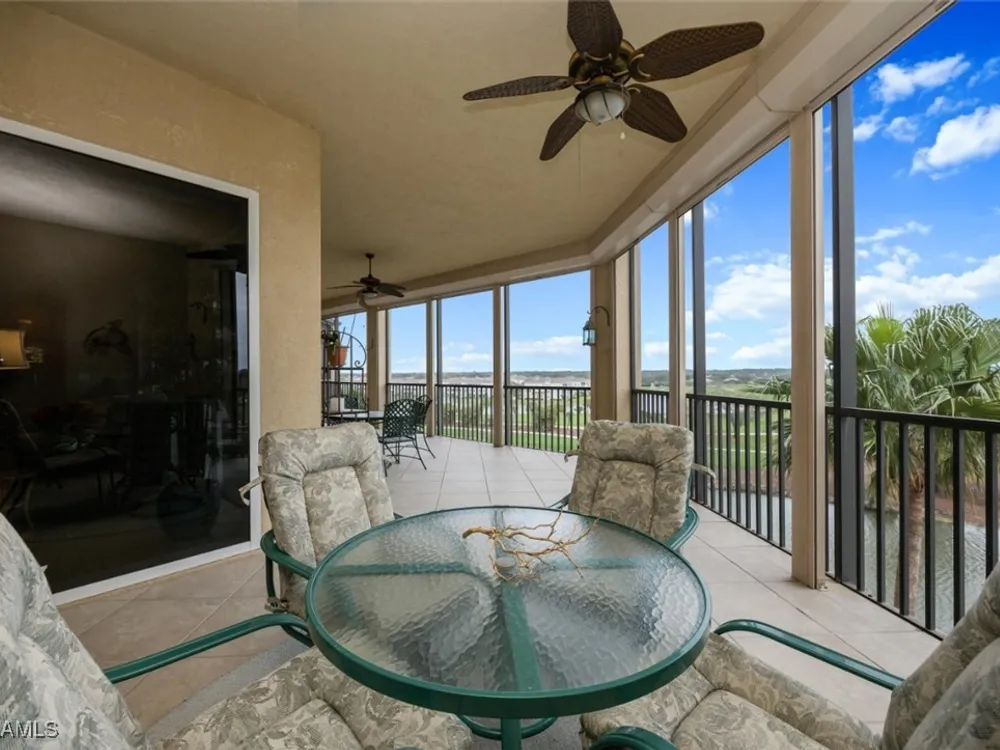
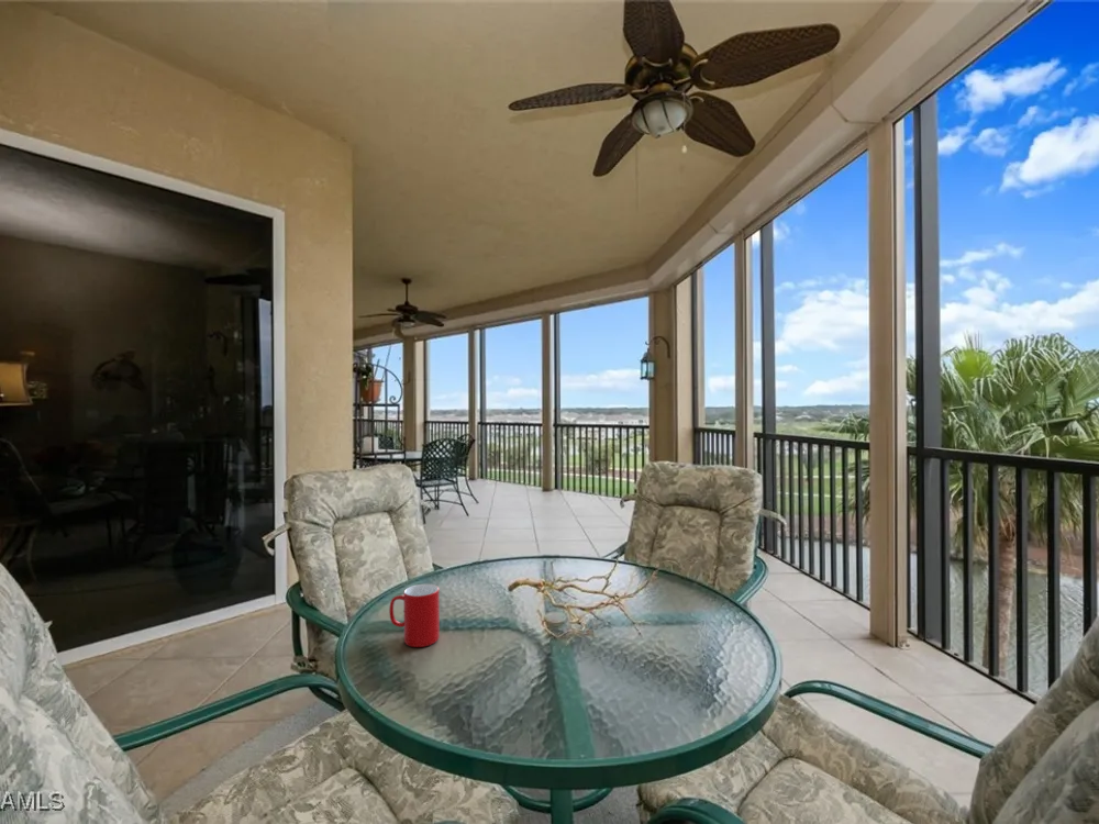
+ cup (415, 613)
